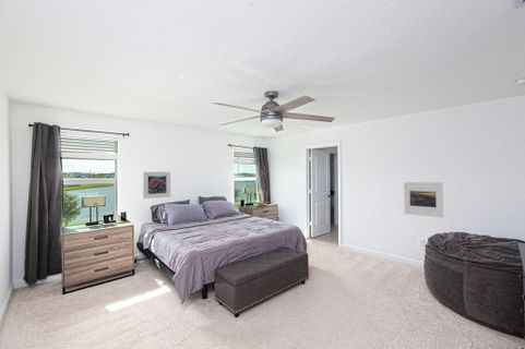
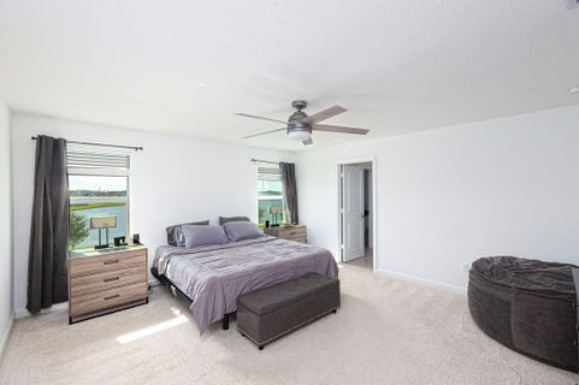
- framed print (157, 184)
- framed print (422, 198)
